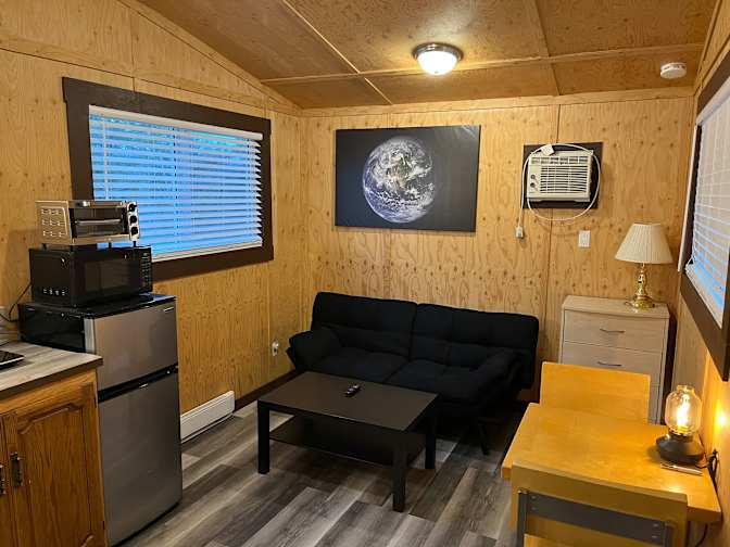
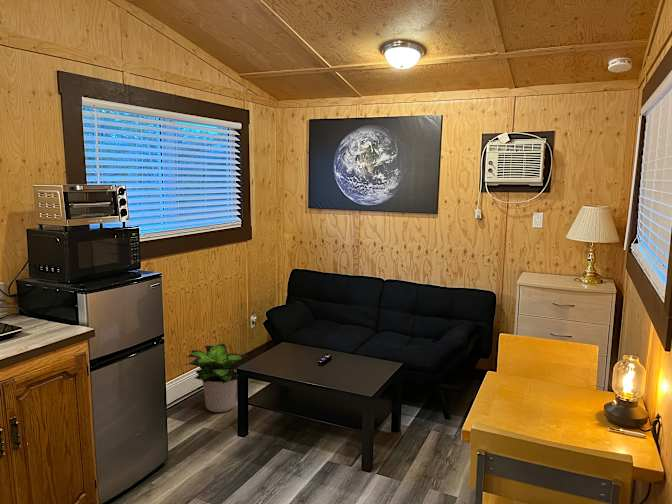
+ potted plant (218, 378)
